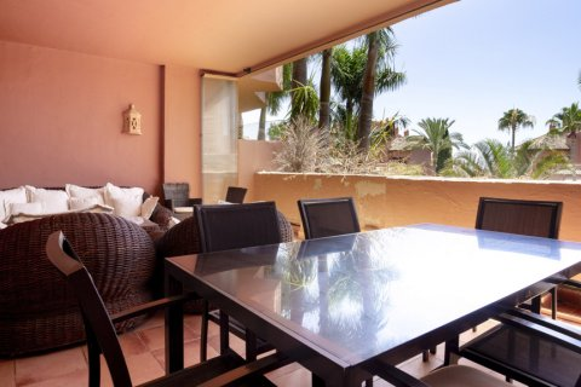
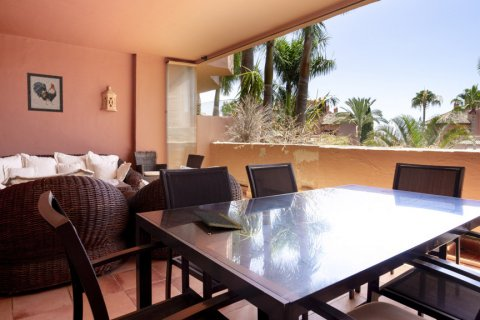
+ wall art (45, 93)
+ notepad (216, 219)
